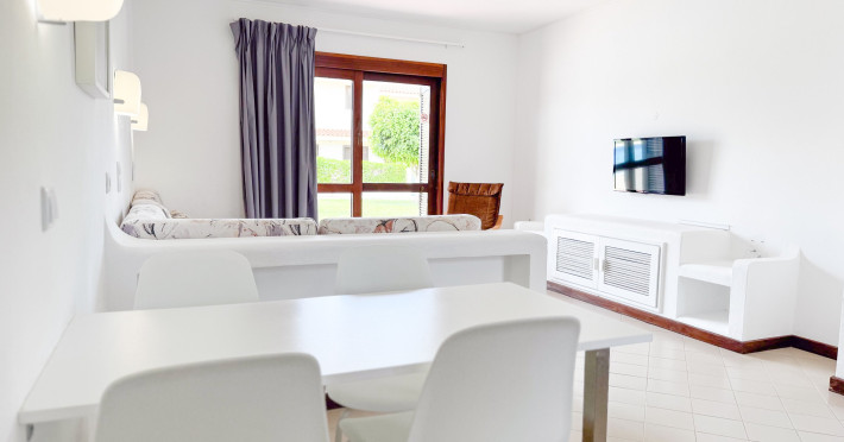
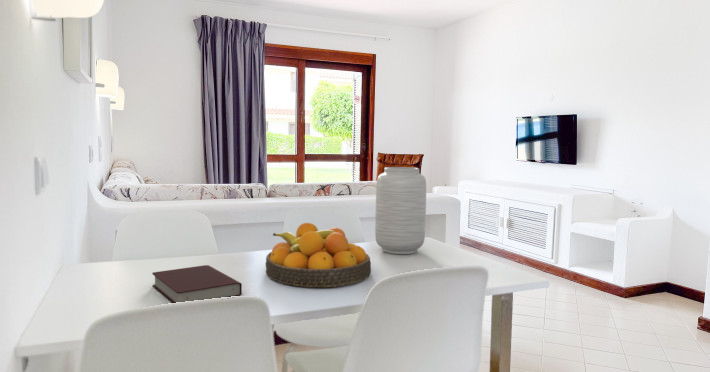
+ vase (400, 209)
+ fruit bowl (318, 249)
+ book (195, 283)
